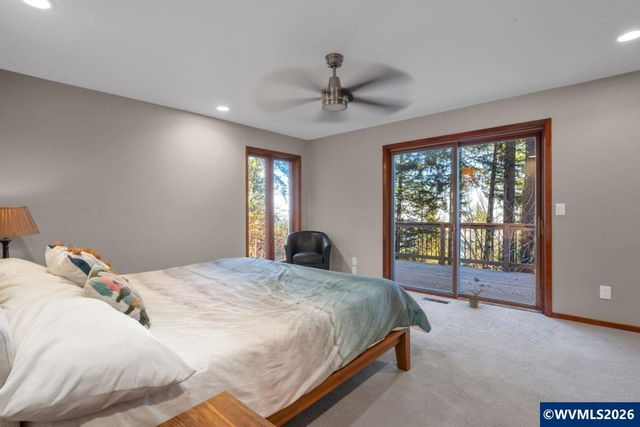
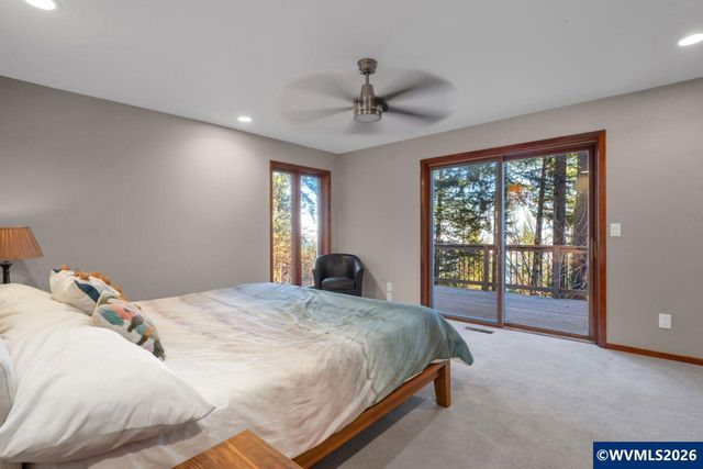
- potted plant (475, 293)
